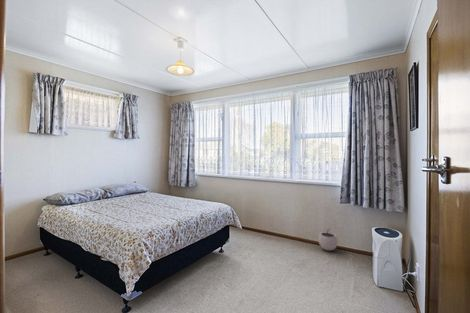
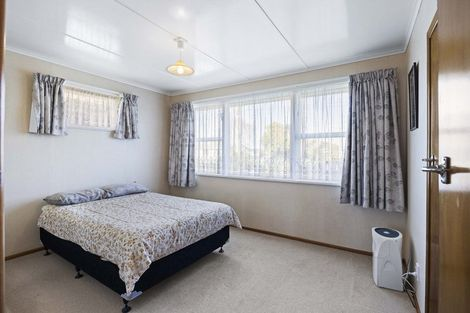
- plant pot (327, 238)
